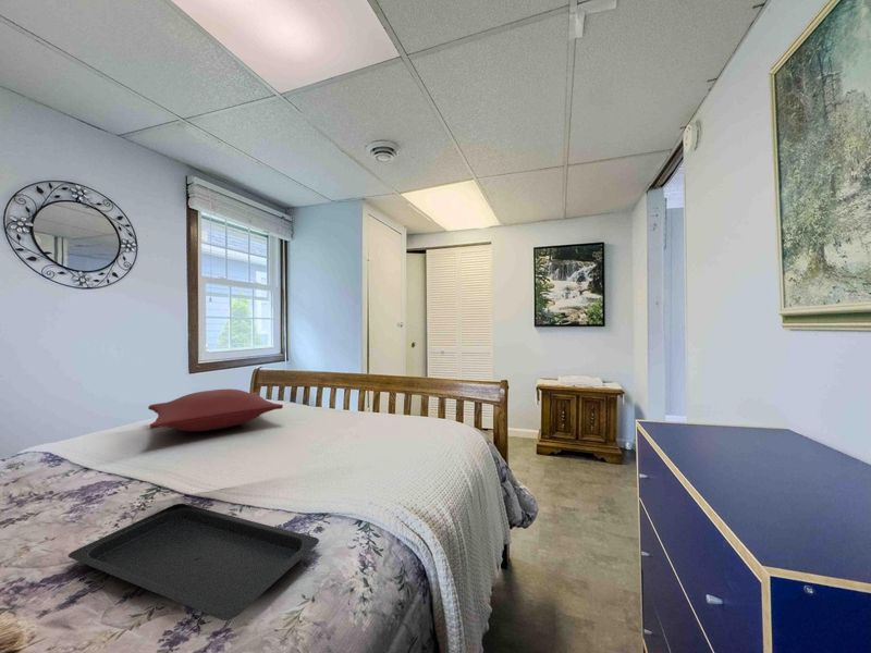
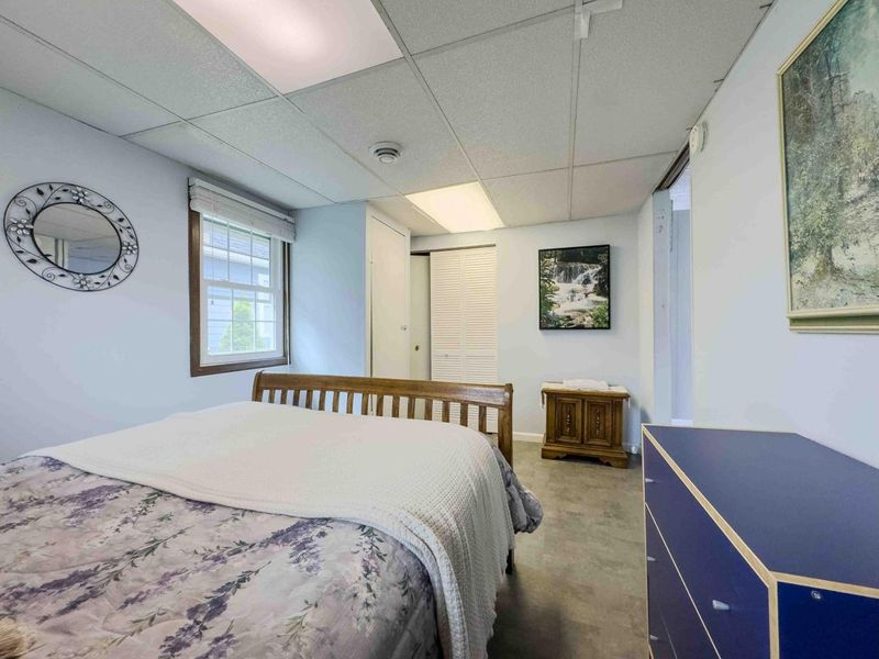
- serving tray (197, 552)
- pillow (214, 408)
